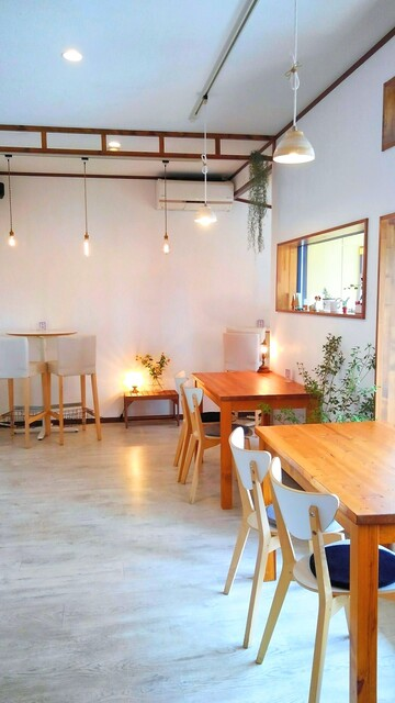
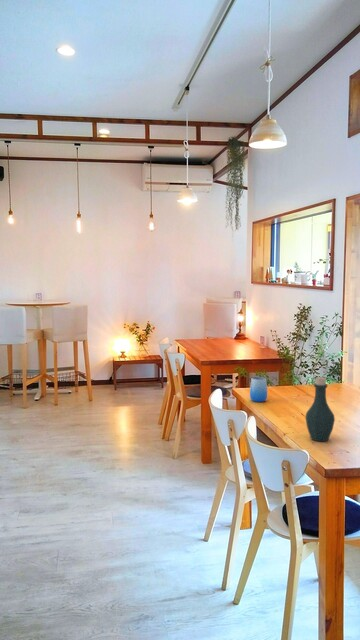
+ cup (258, 389)
+ bottle (320, 408)
